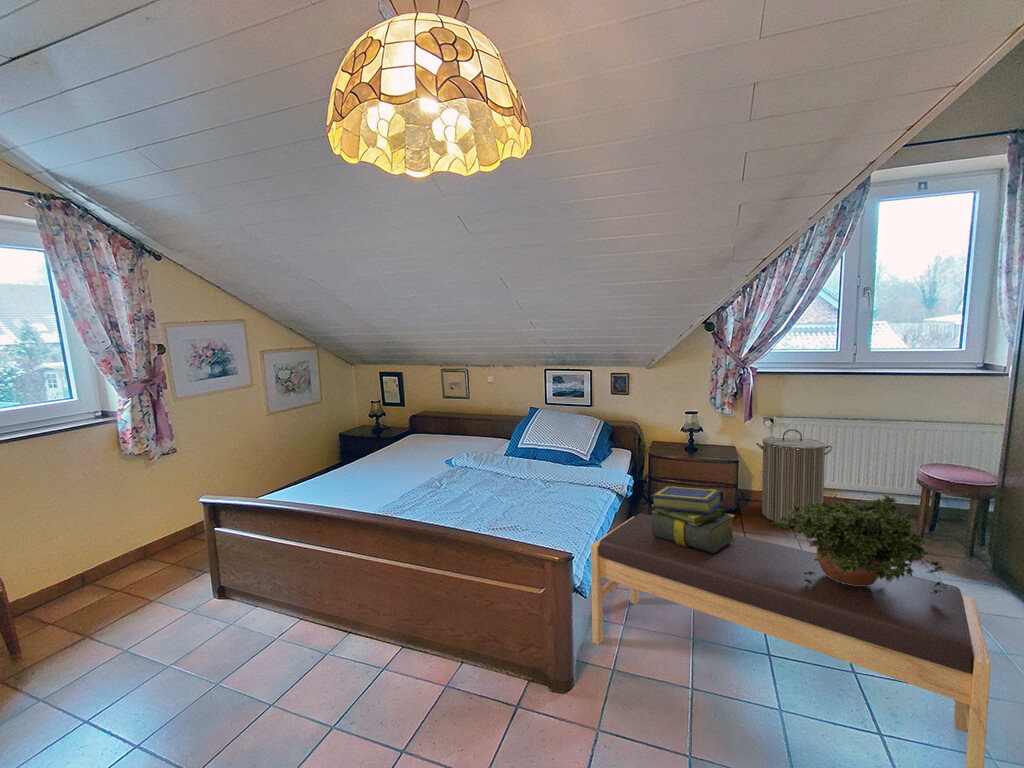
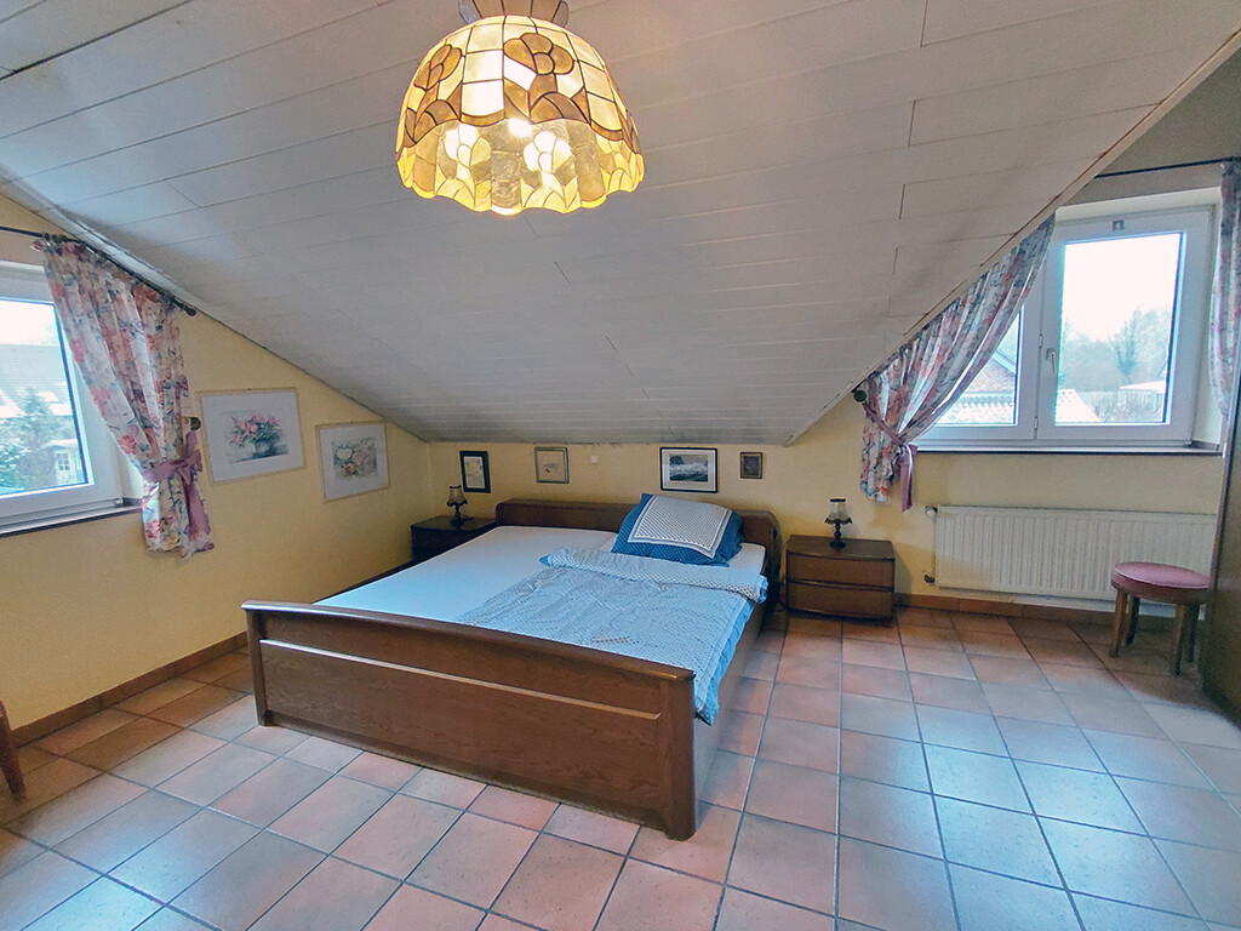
- stack of books (688, 514)
- laundry hamper (792, 473)
- bench (755, 619)
- potted plant (853, 537)
